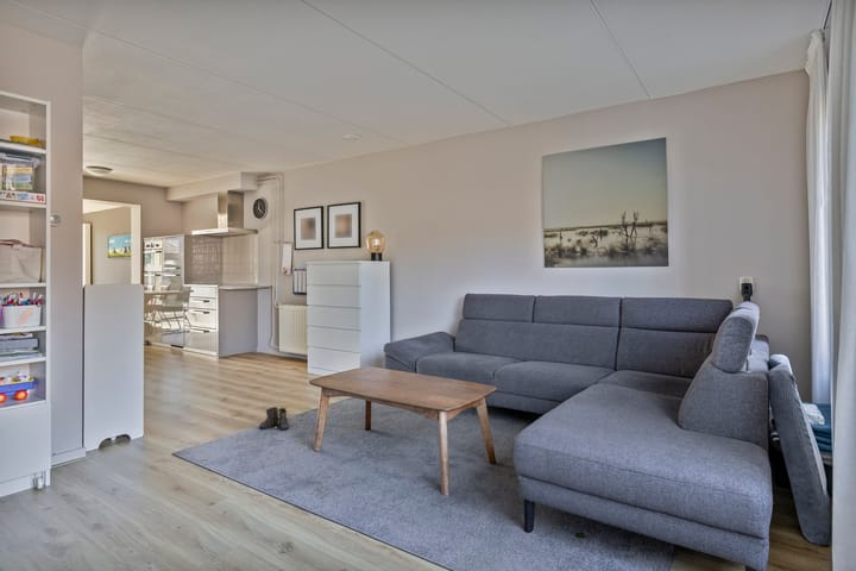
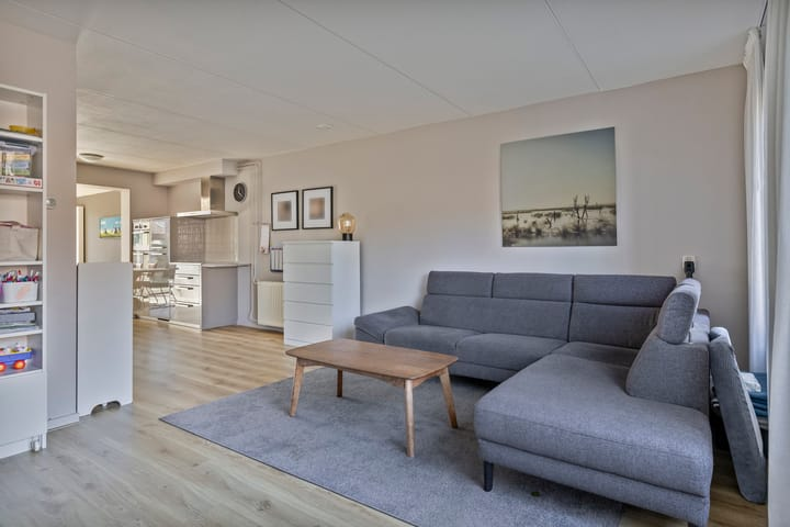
- boots (275, 418)
